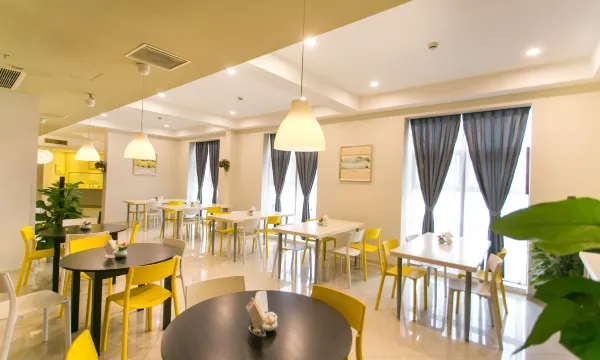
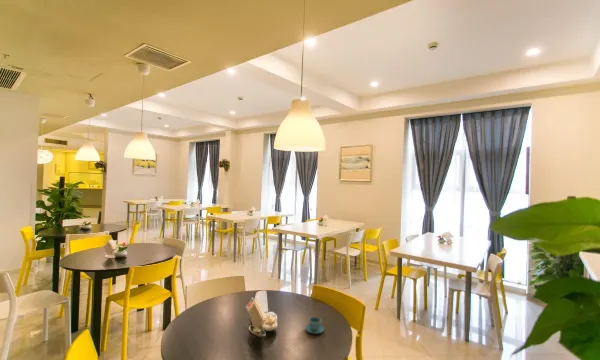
+ teacup (314, 324)
